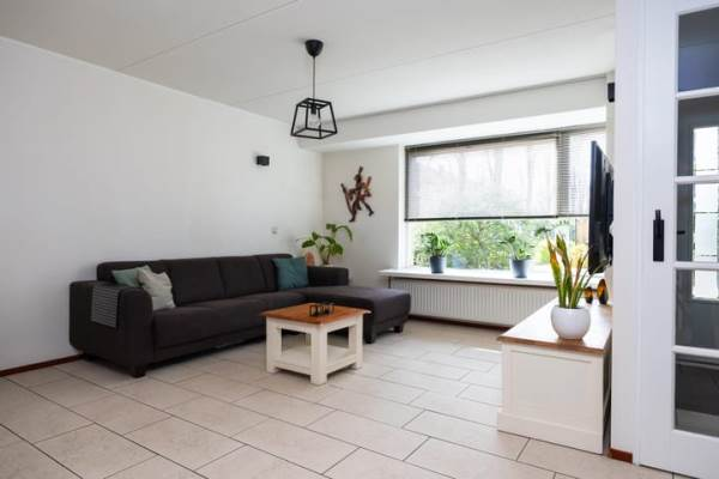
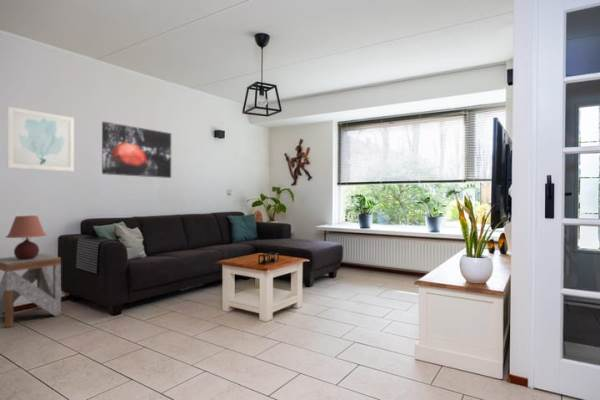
+ table lamp (26, 237)
+ wall art (42, 141)
+ wall art (139, 152)
+ side table (26, 287)
